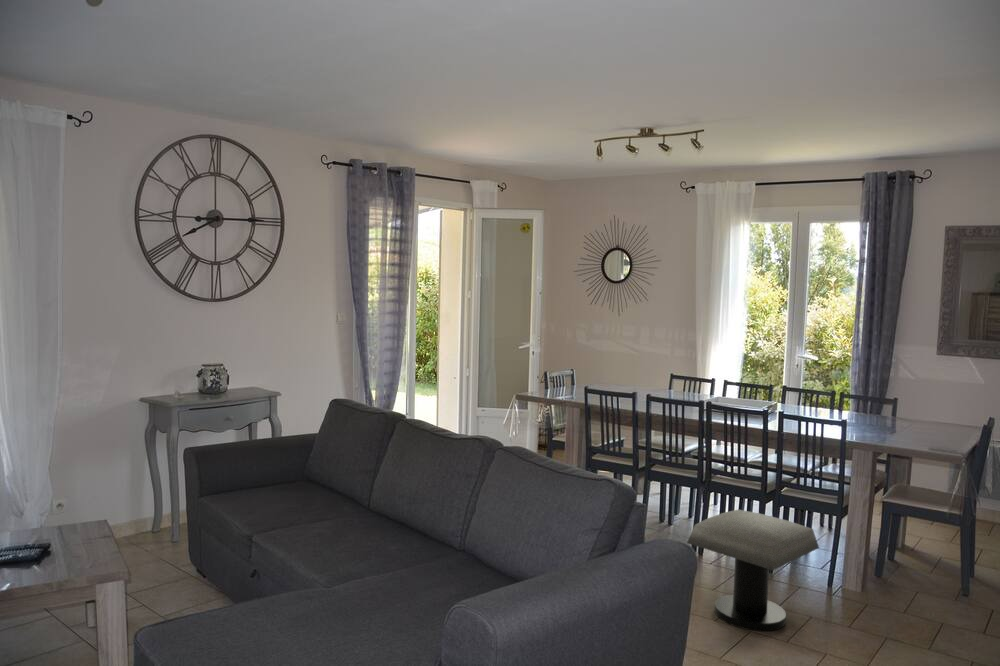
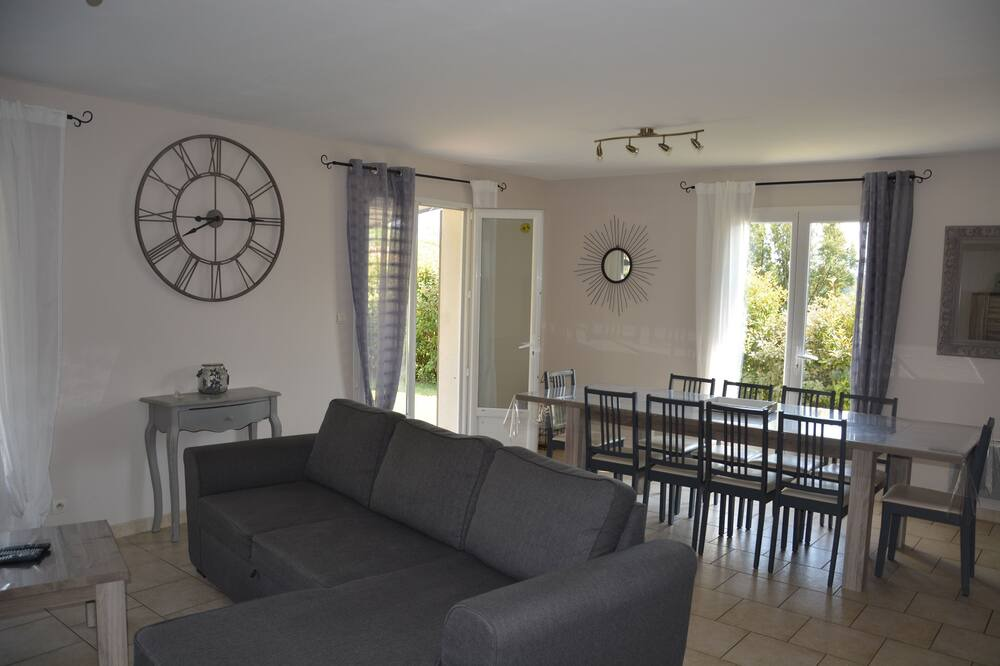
- stool (751, 568)
